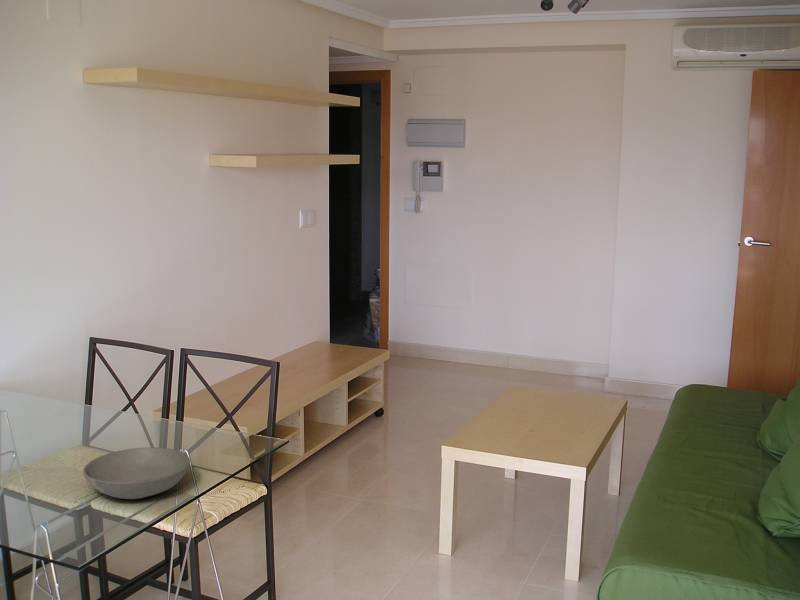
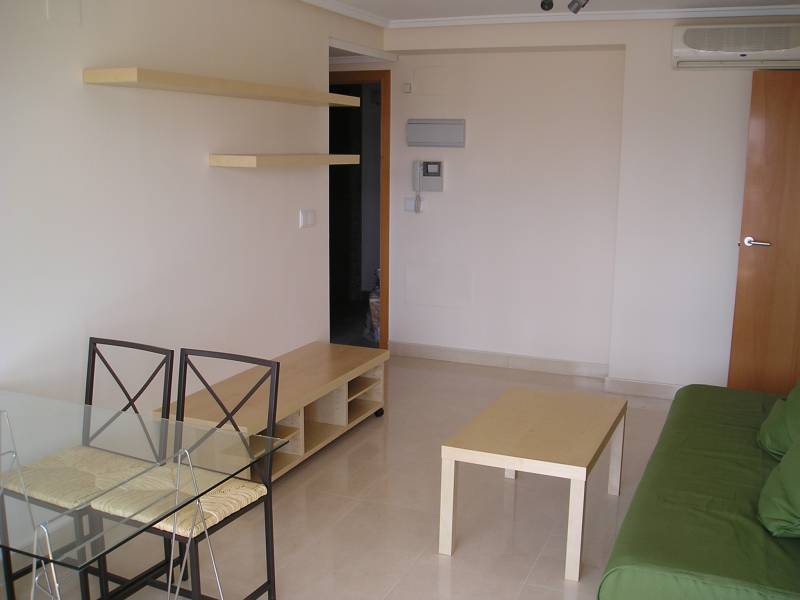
- bowl (138, 477)
